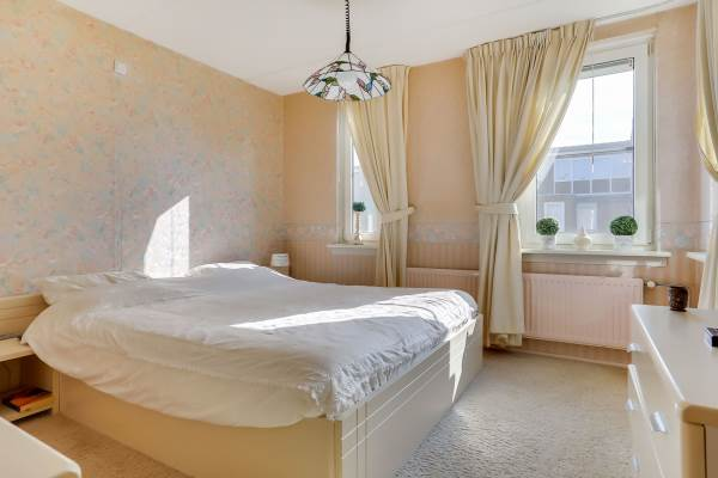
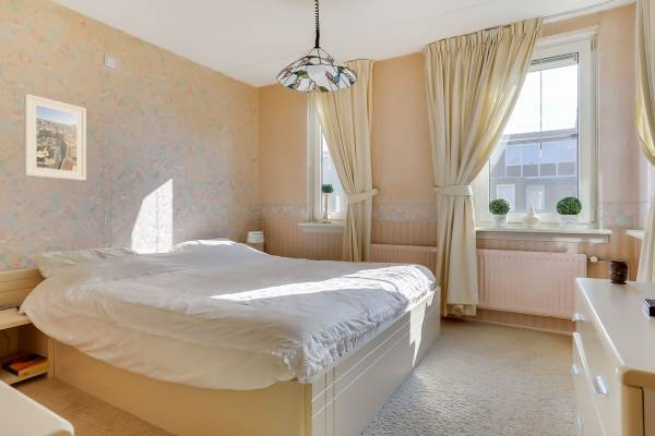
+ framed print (57, 140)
